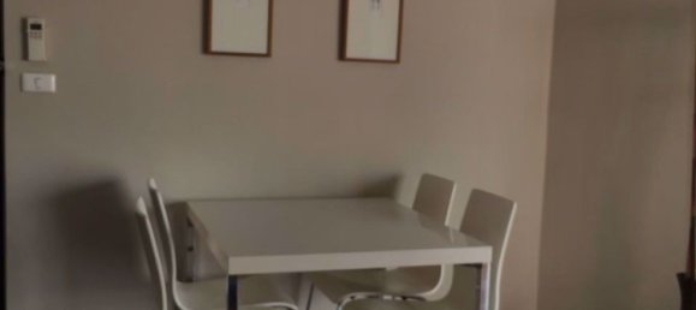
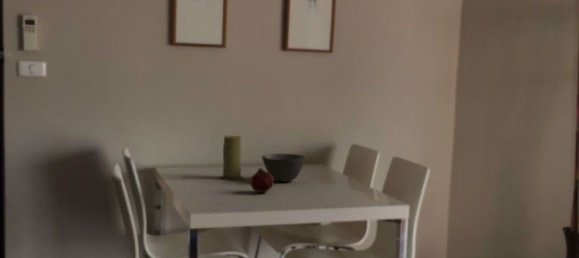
+ bowl (283, 168)
+ candle (232, 156)
+ fruit (261, 180)
